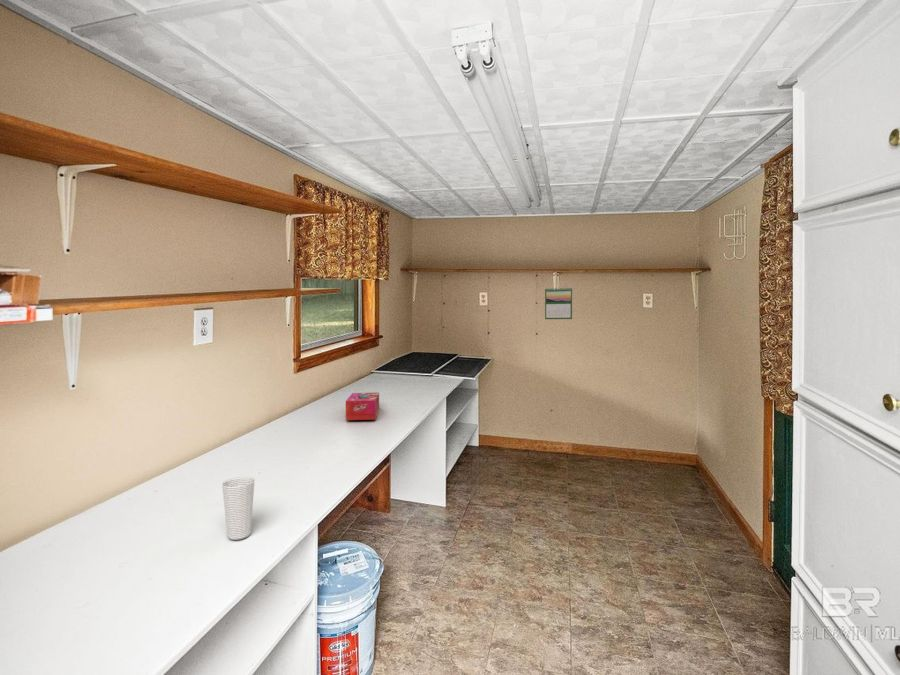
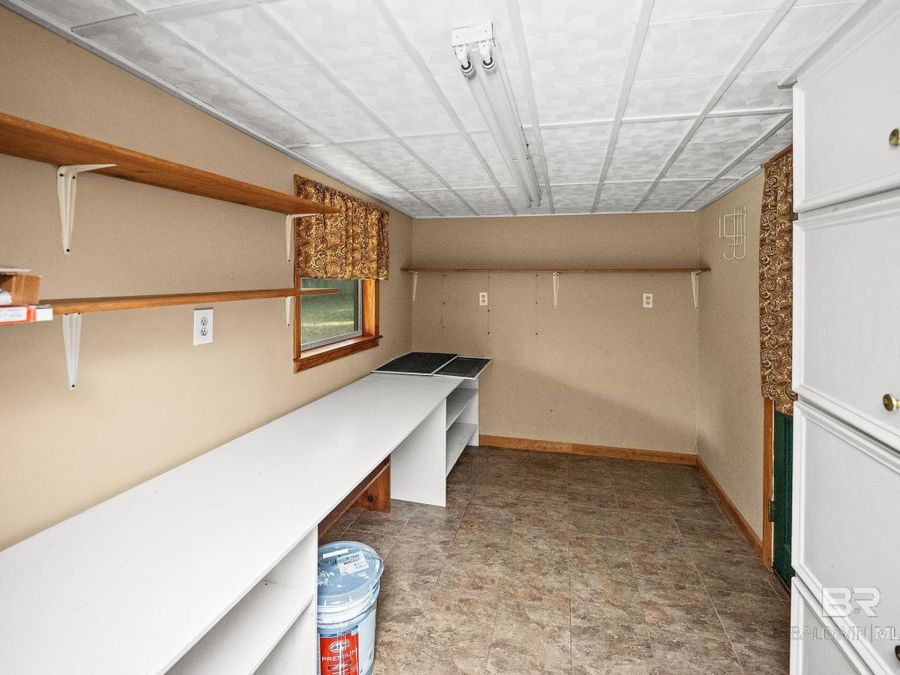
- cup (239, 508)
- calendar (558, 303)
- tissue box (363, 405)
